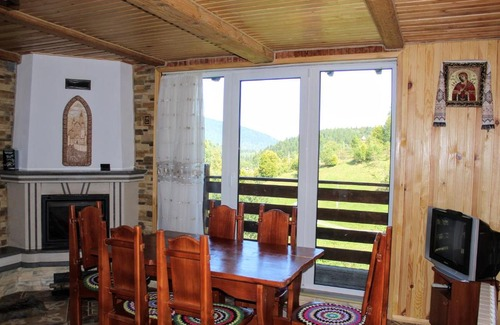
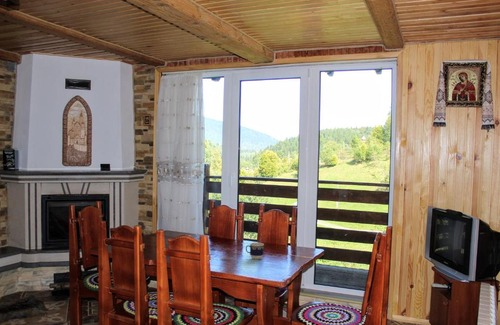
+ cup (254, 251)
